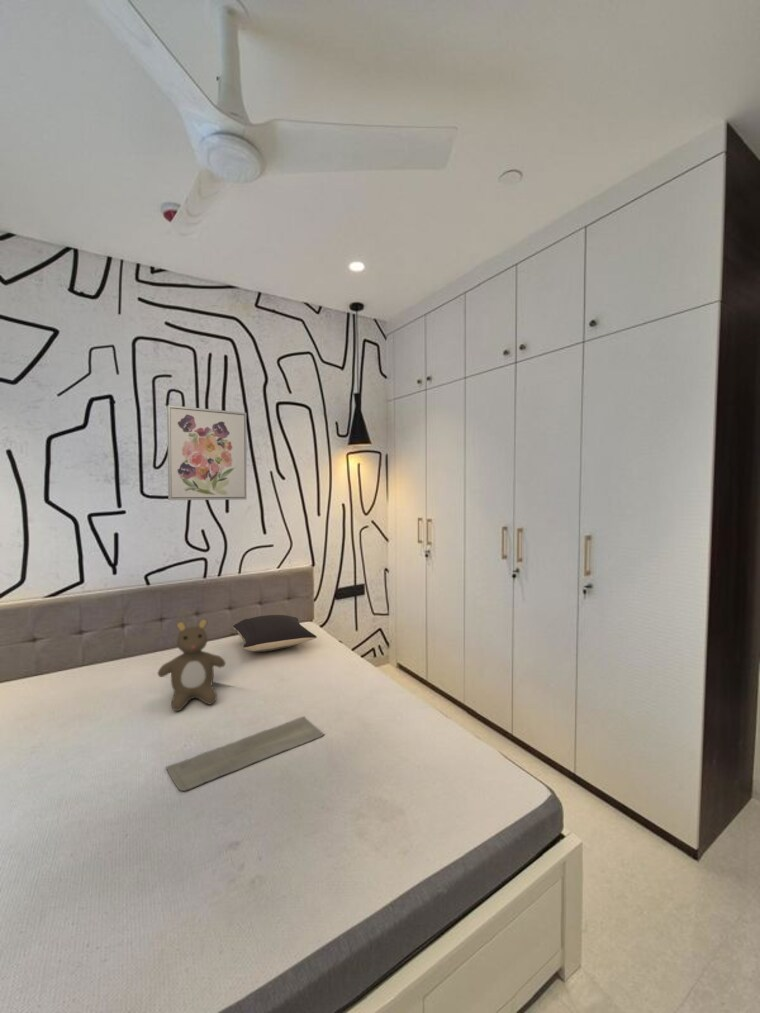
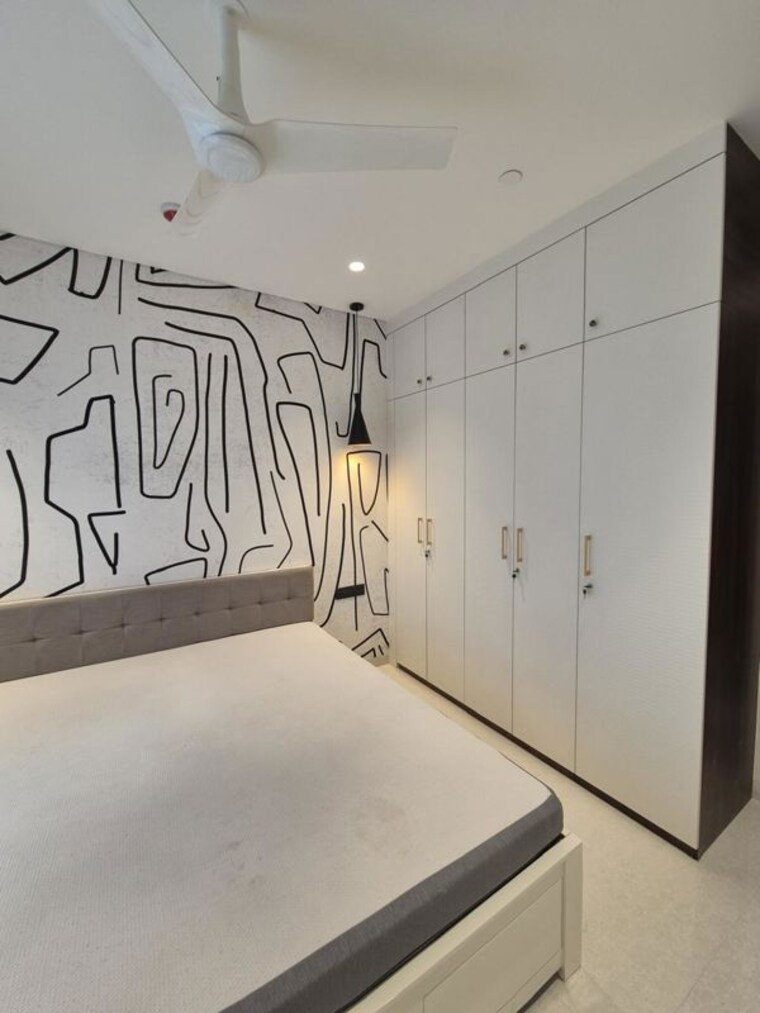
- teddy bear (193, 661)
- bath mat (250, 749)
- wall art (208, 454)
- pillow (273, 631)
